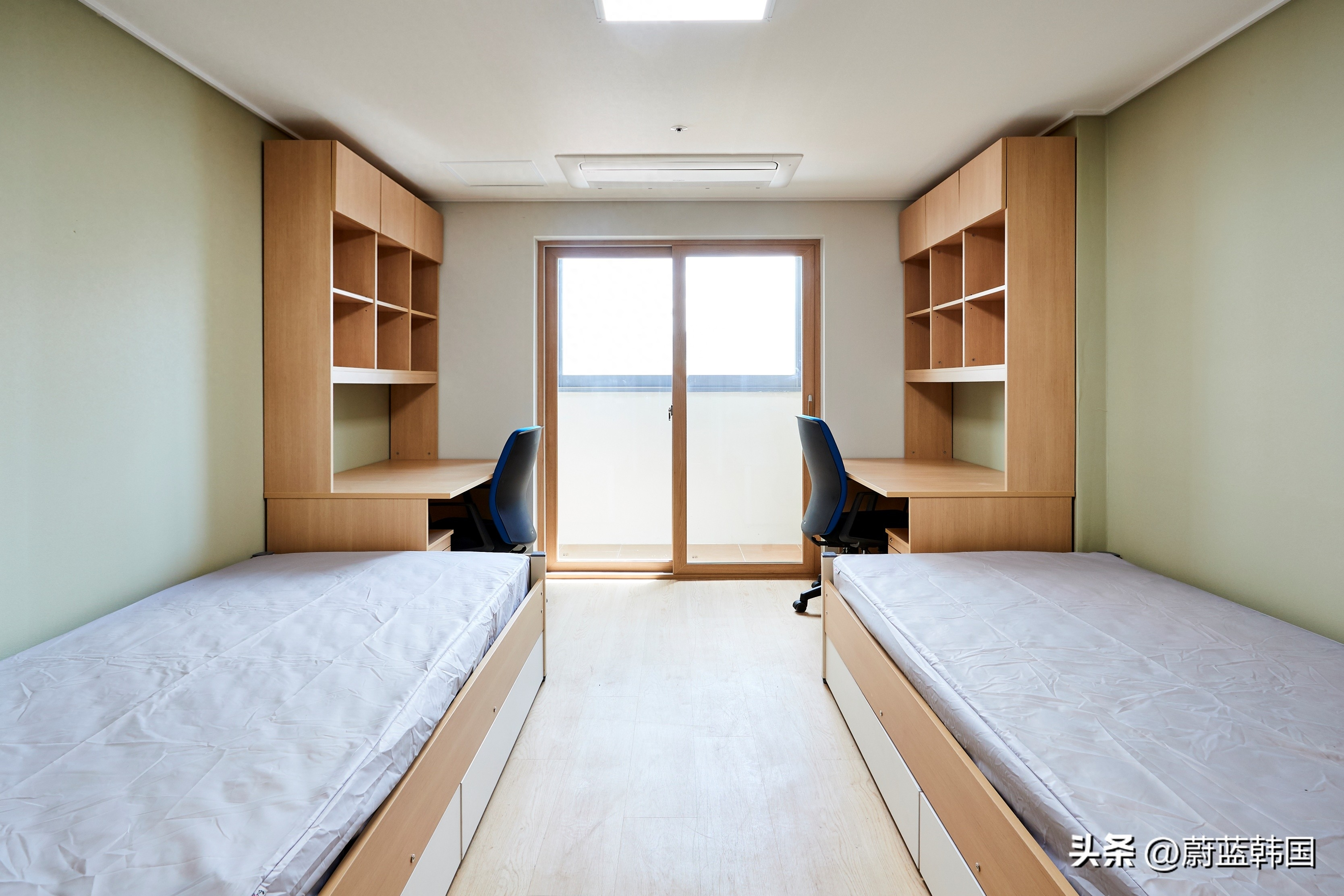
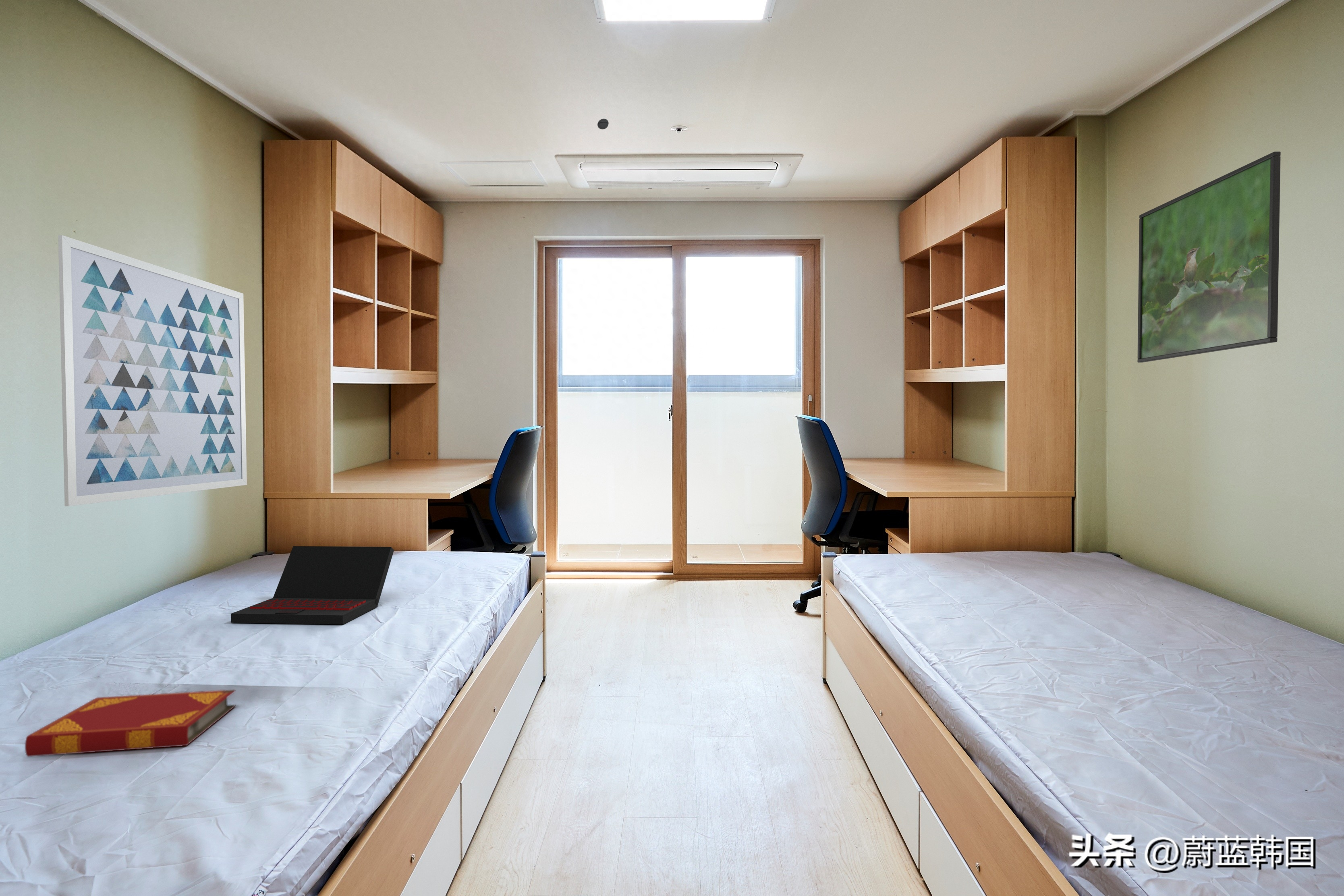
+ hardback book (139, 720)
+ wall art (169, 382)
+ smoke detector (603, 124)
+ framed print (1199, 270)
+ laptop (318, 581)
